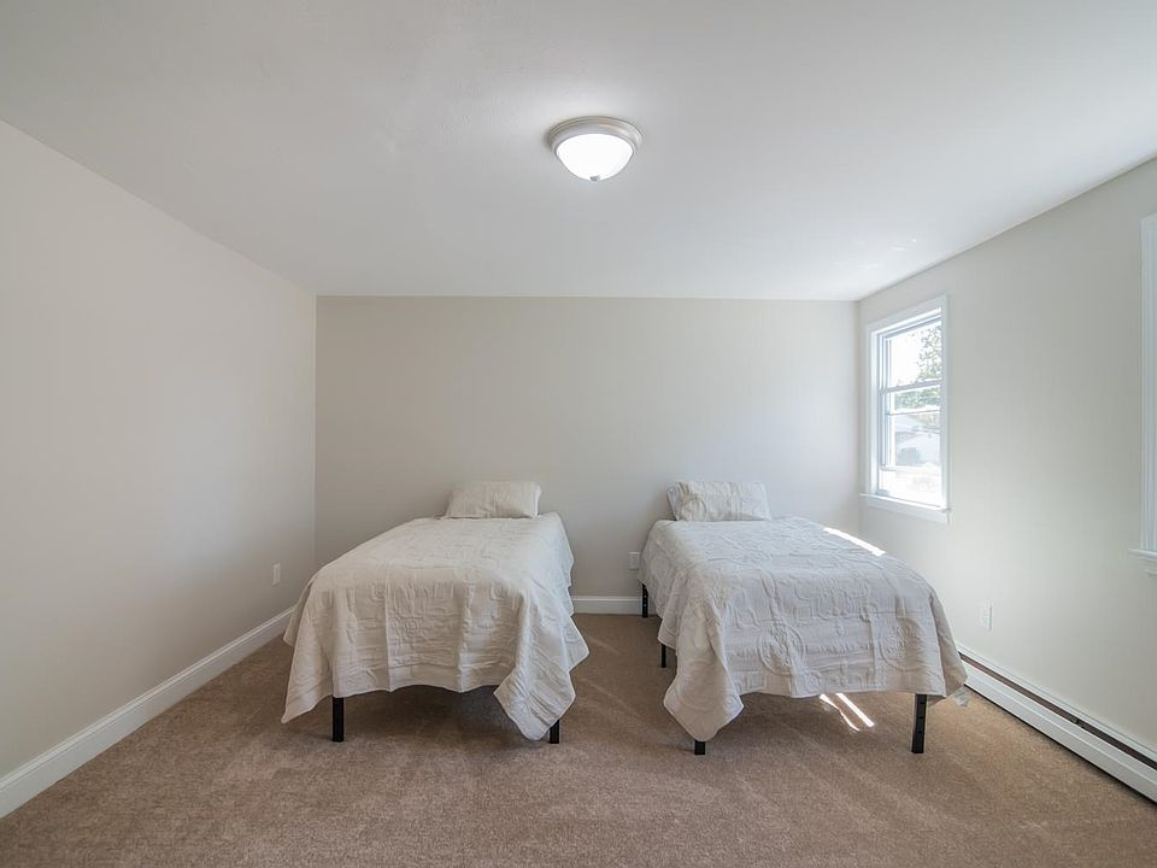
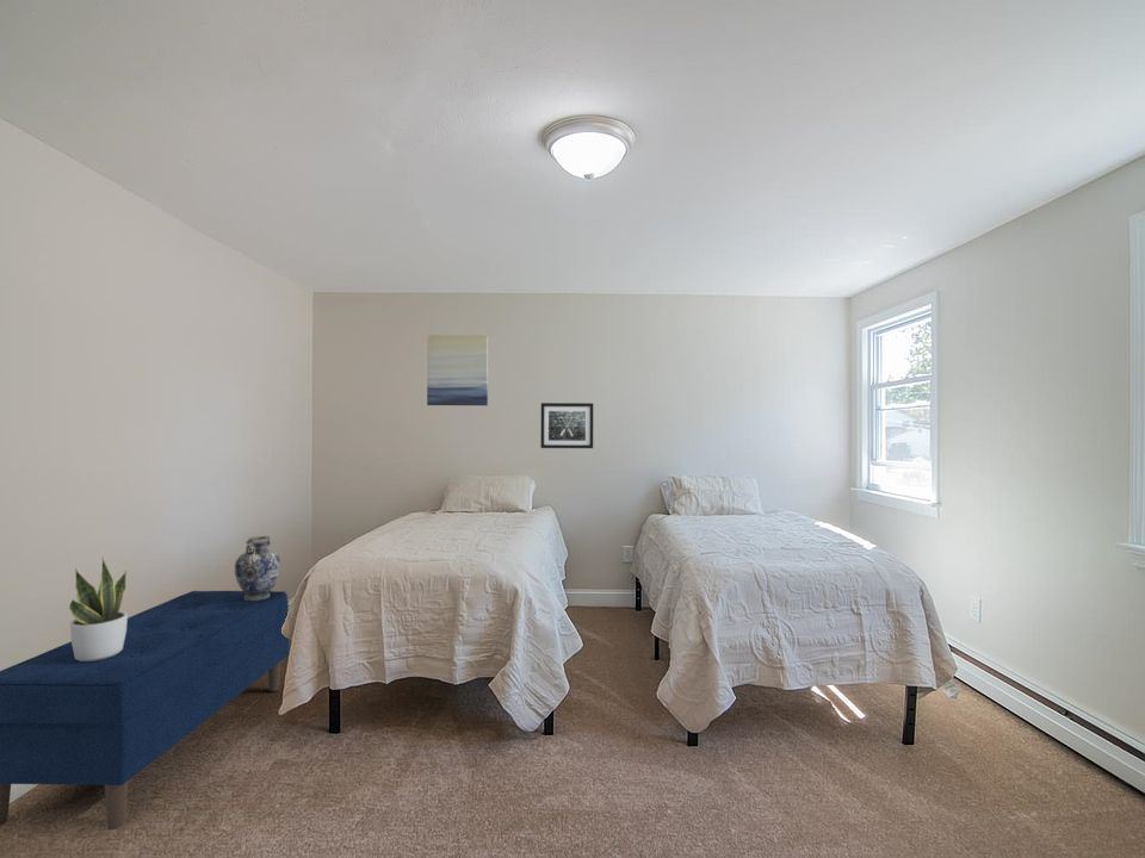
+ potted plant (100, 604)
+ decorative vase (258, 567)
+ wall art (567, 425)
+ bench (165, 684)
+ wall art (457, 369)
